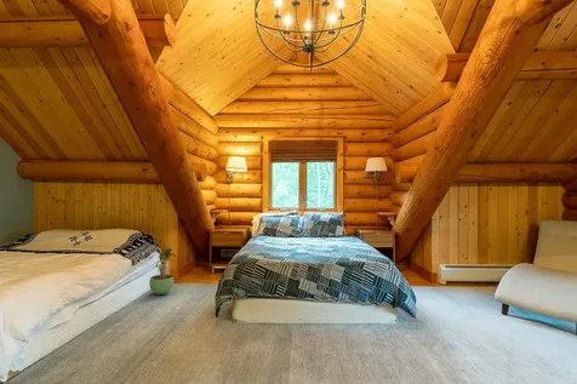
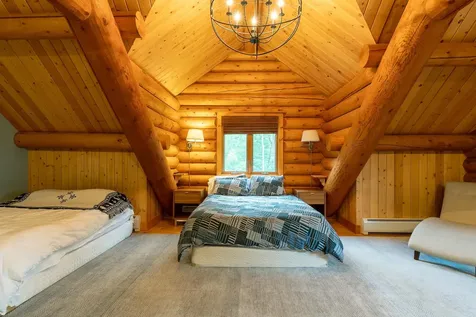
- potted plant (162, 270)
